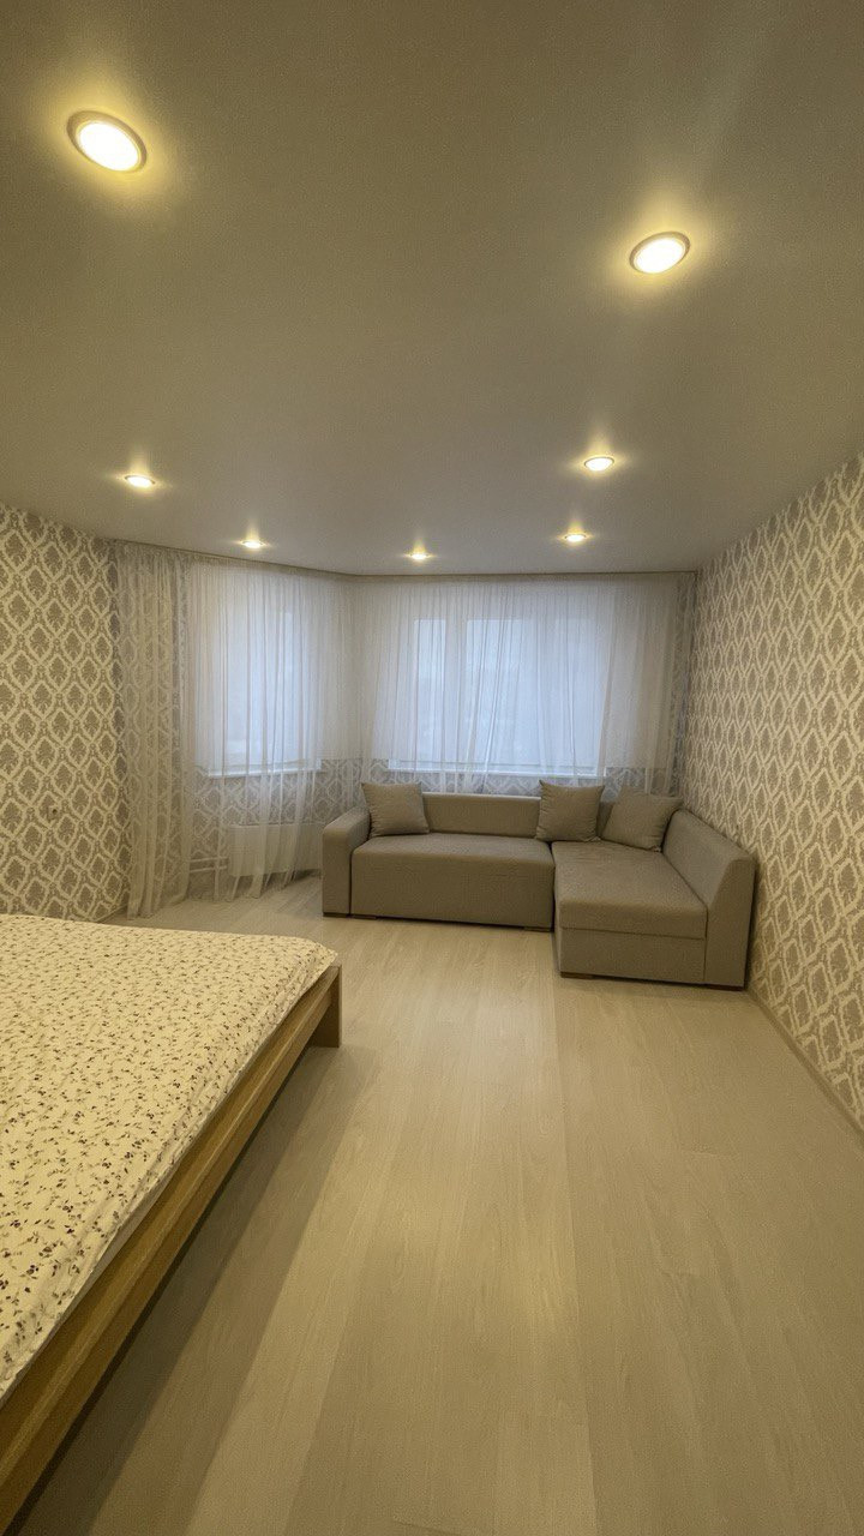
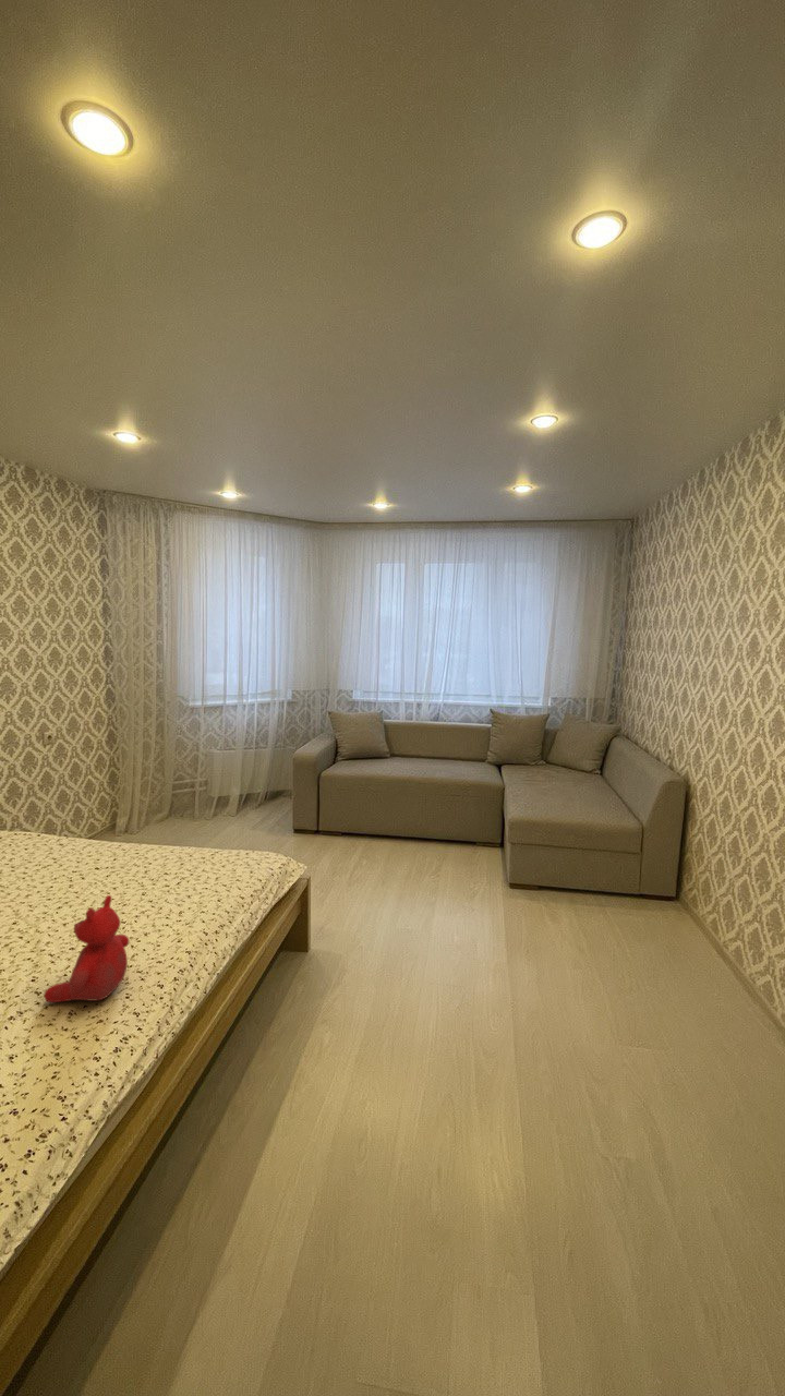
+ stuffed bear (87, 947)
